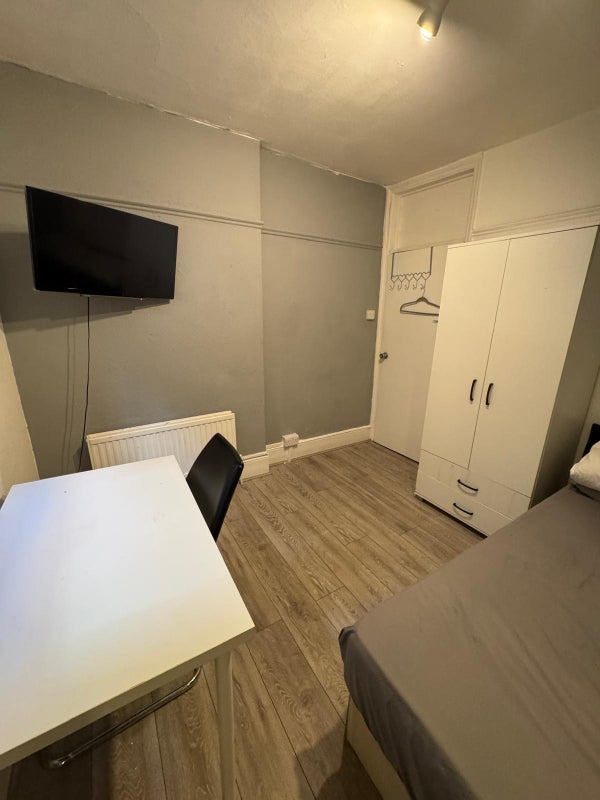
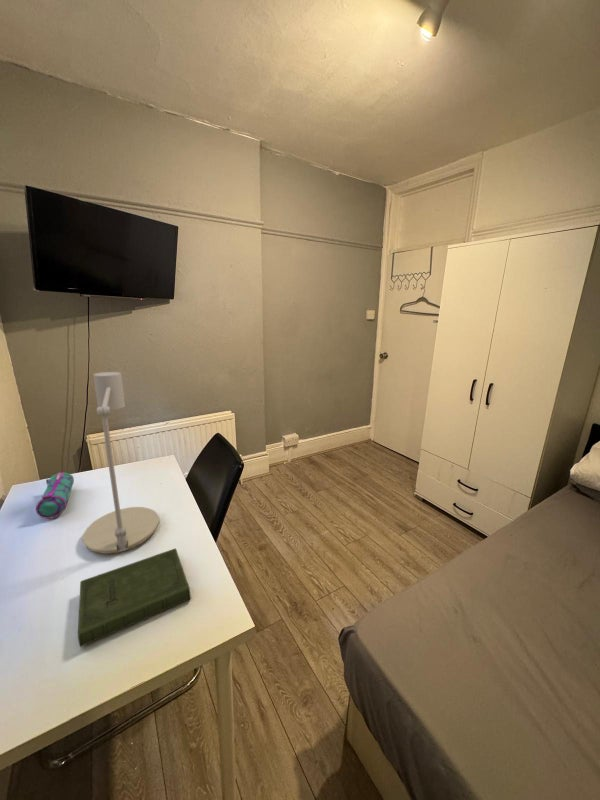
+ pencil case (56, 493)
+ desk lamp (112, 455)
+ book (135, 591)
